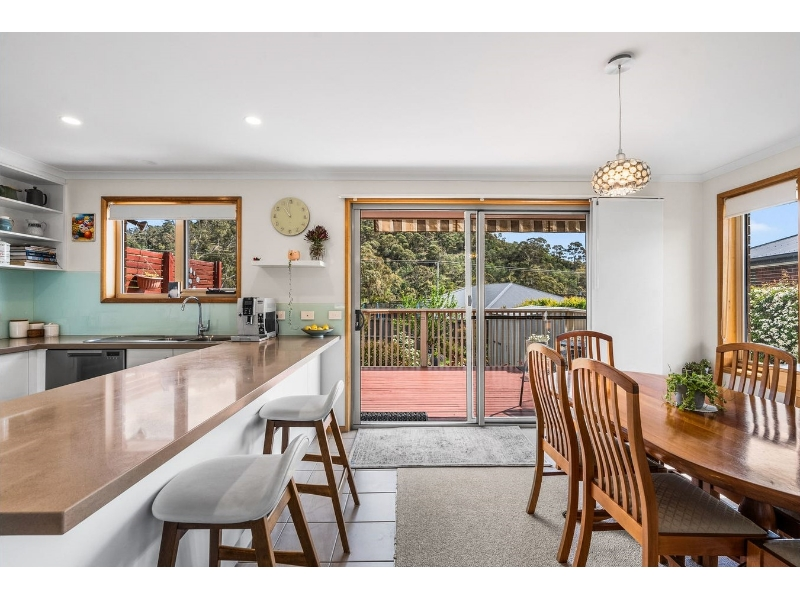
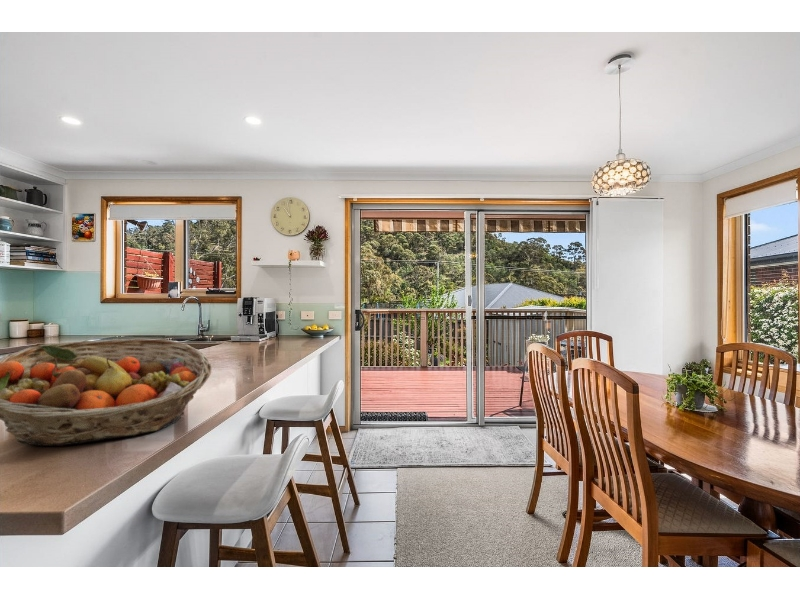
+ fruit basket (106, 384)
